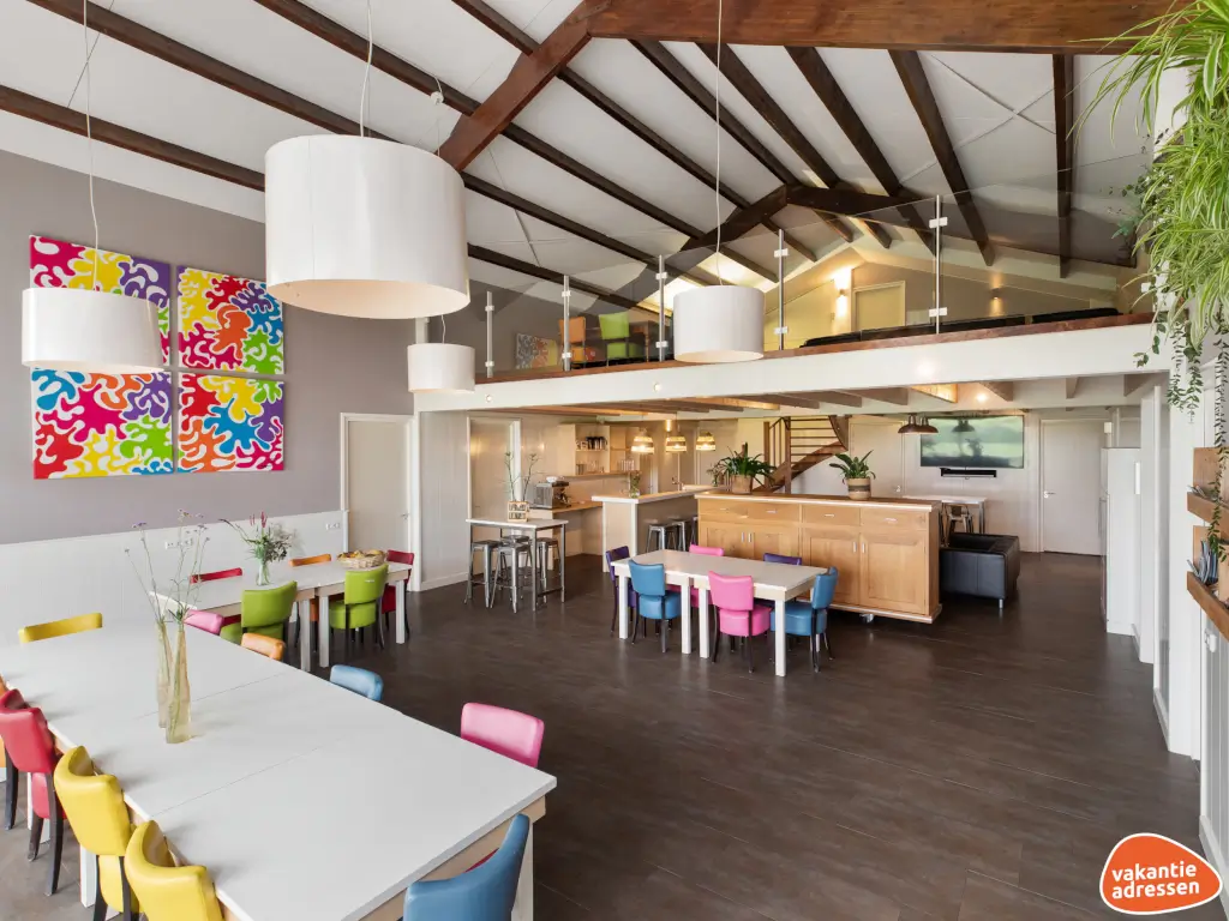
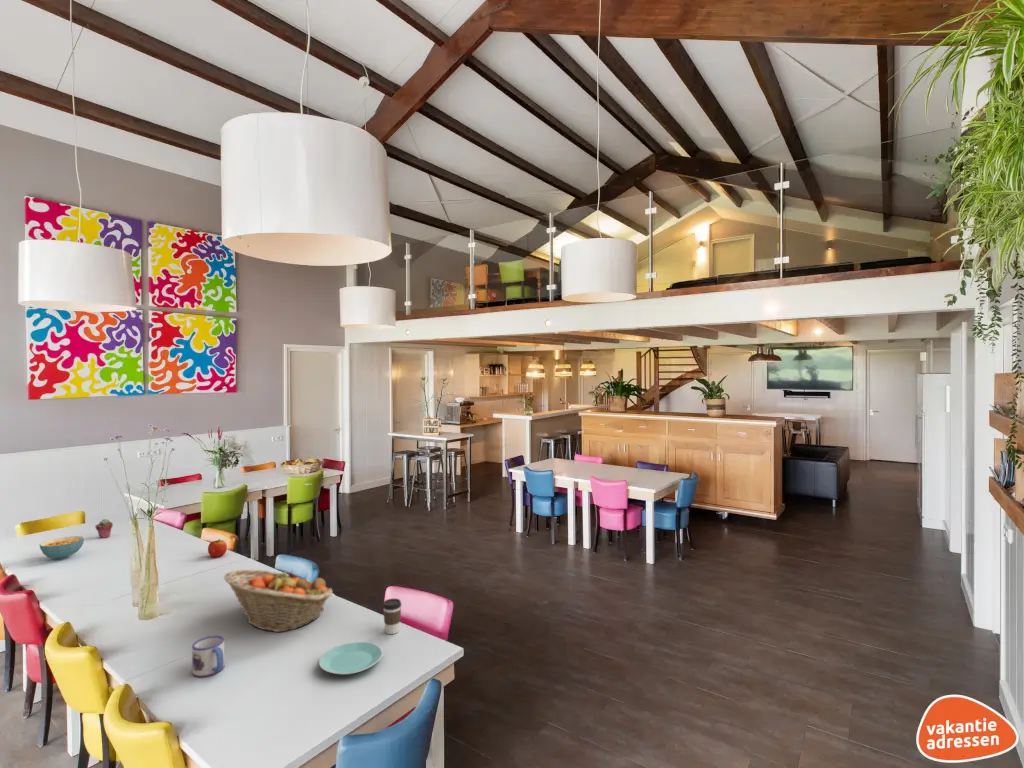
+ mug (211, 657)
+ apple (217, 547)
+ fruit basket (279, 592)
+ potted succulent (104, 527)
+ plate (351, 659)
+ cereal bowl (62, 549)
+ coffee cup (392, 616)
